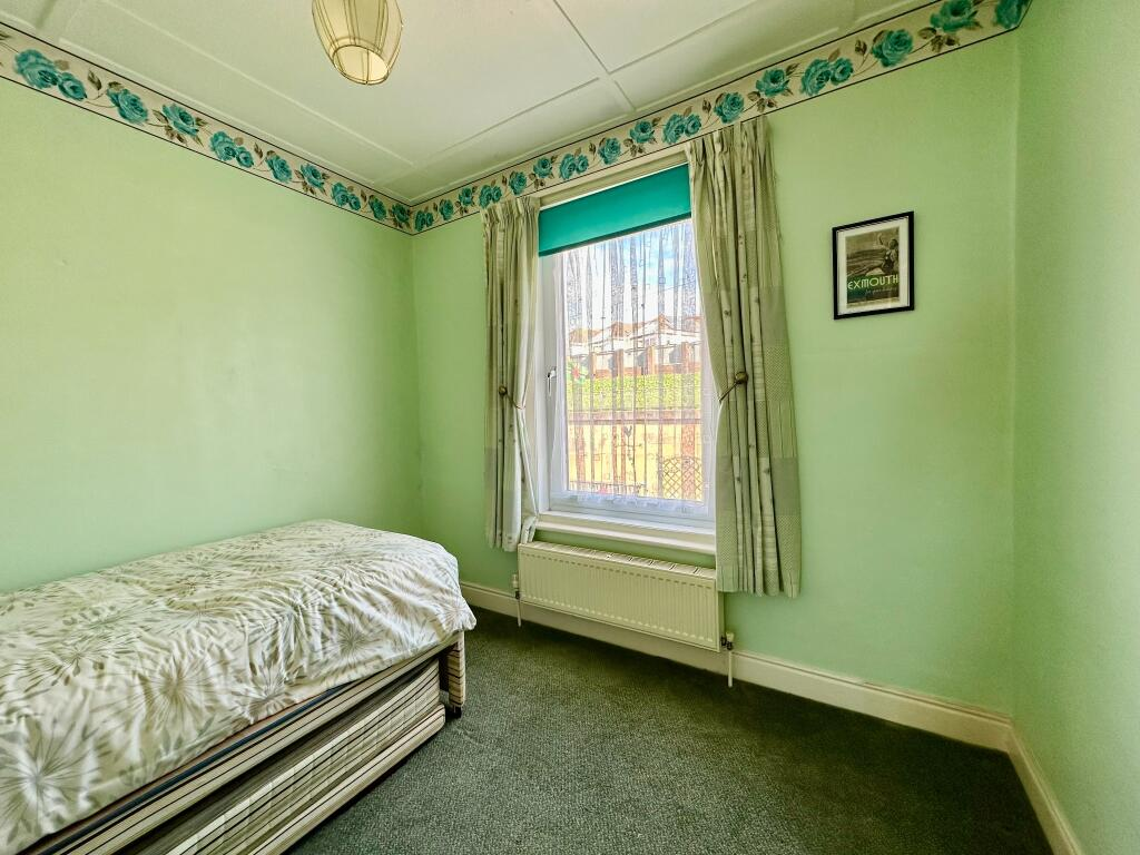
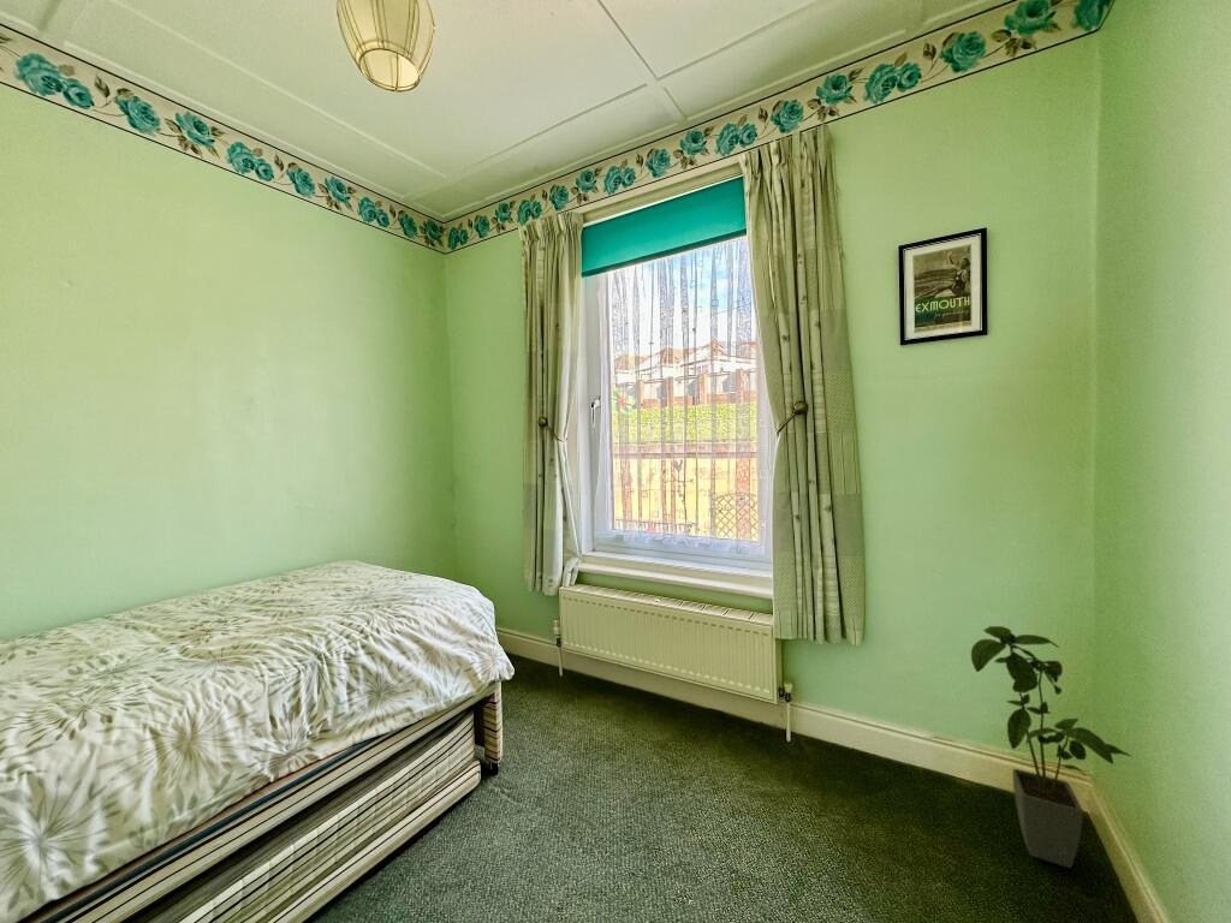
+ house plant (1040, 749)
